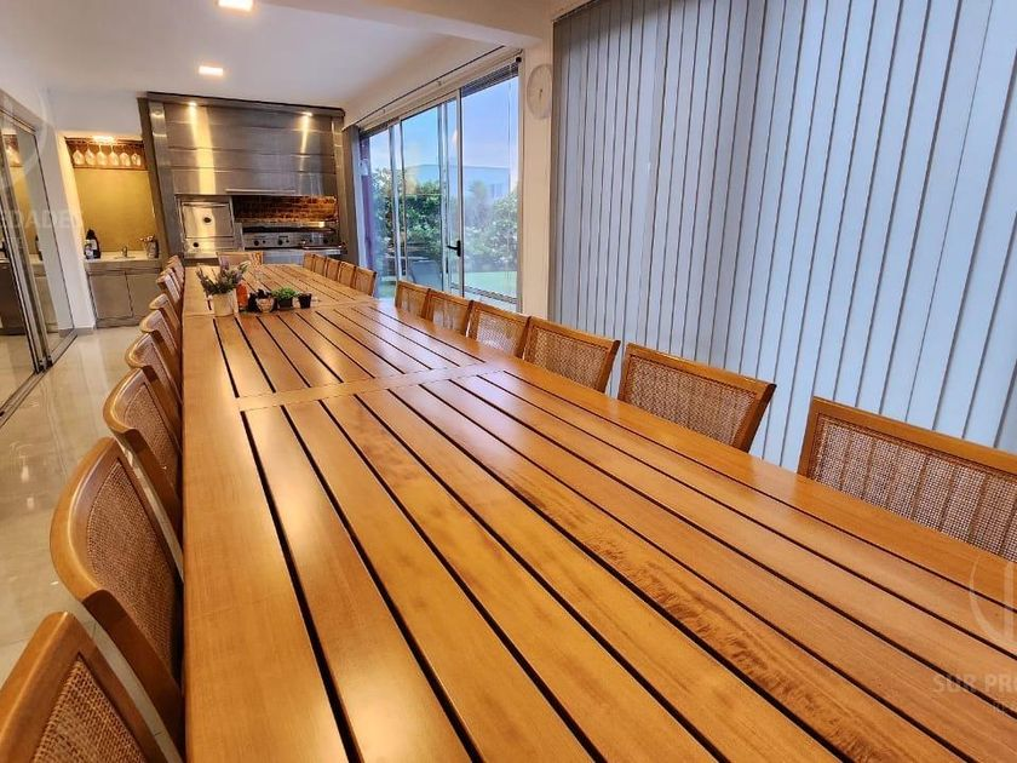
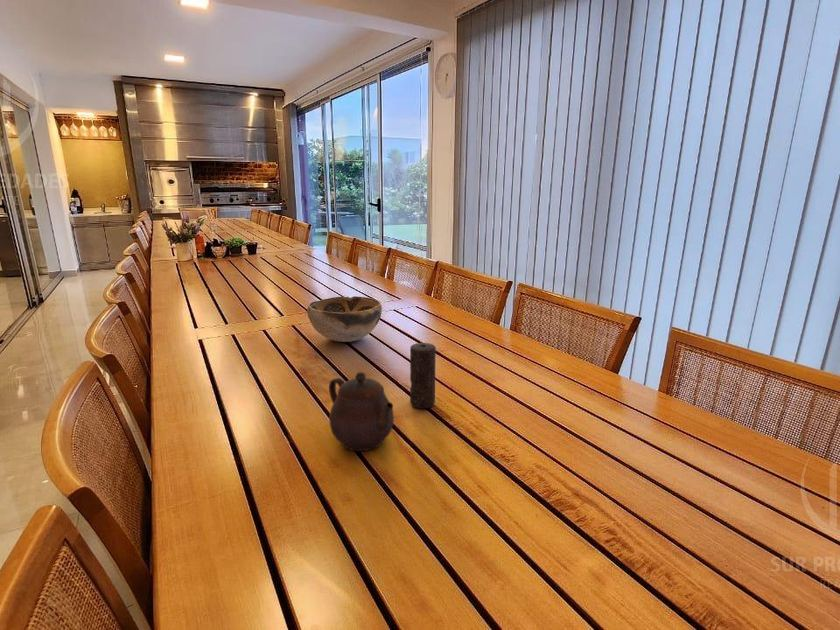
+ candle (422, 375)
+ teapot (359, 405)
+ decorative bowl (345, 321)
